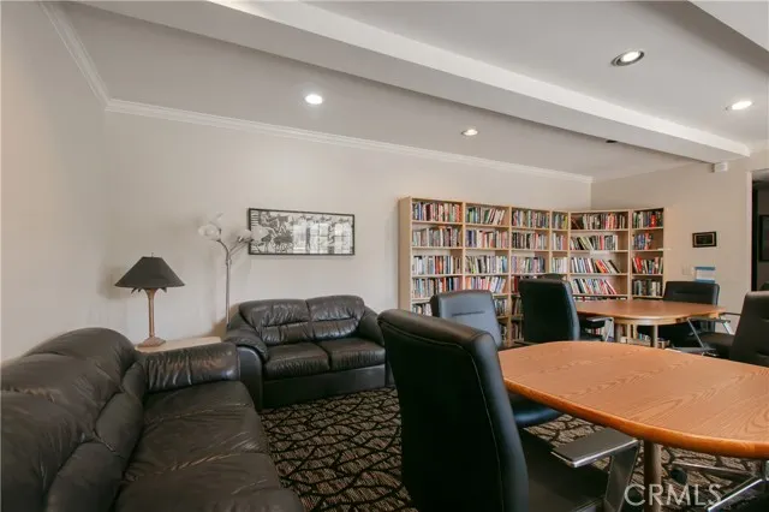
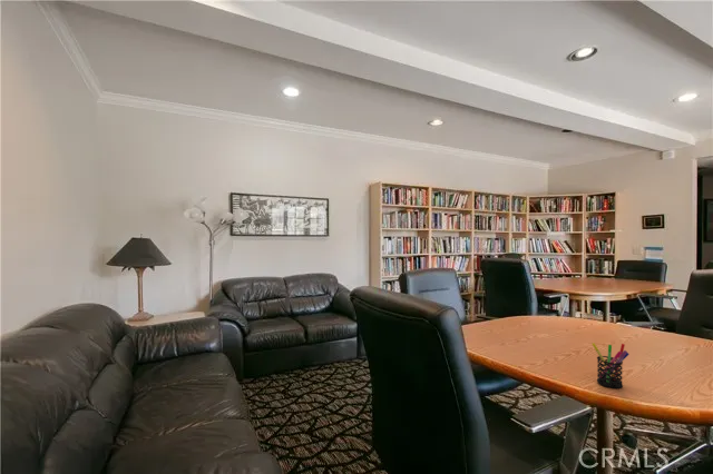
+ pen holder (611, 362)
